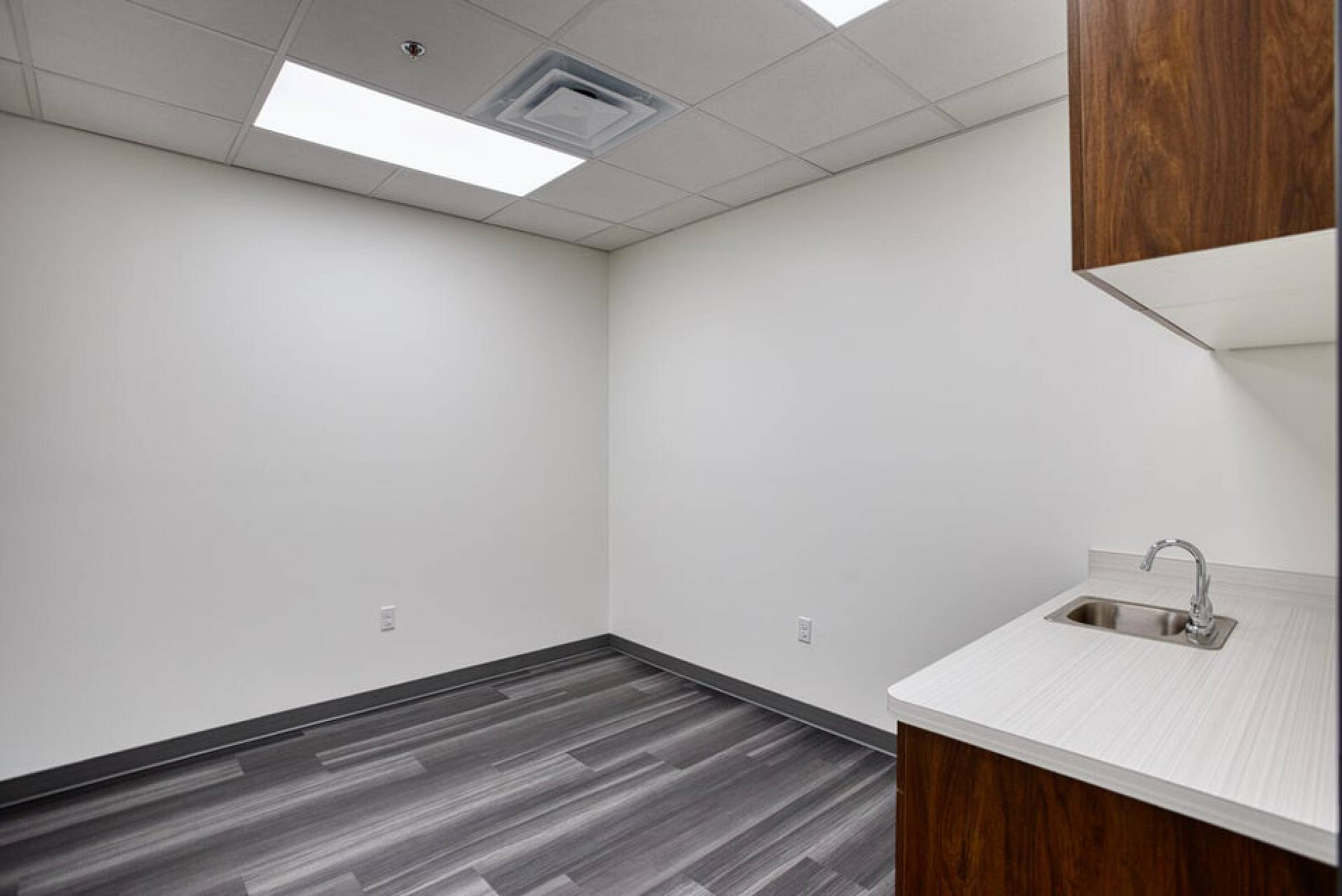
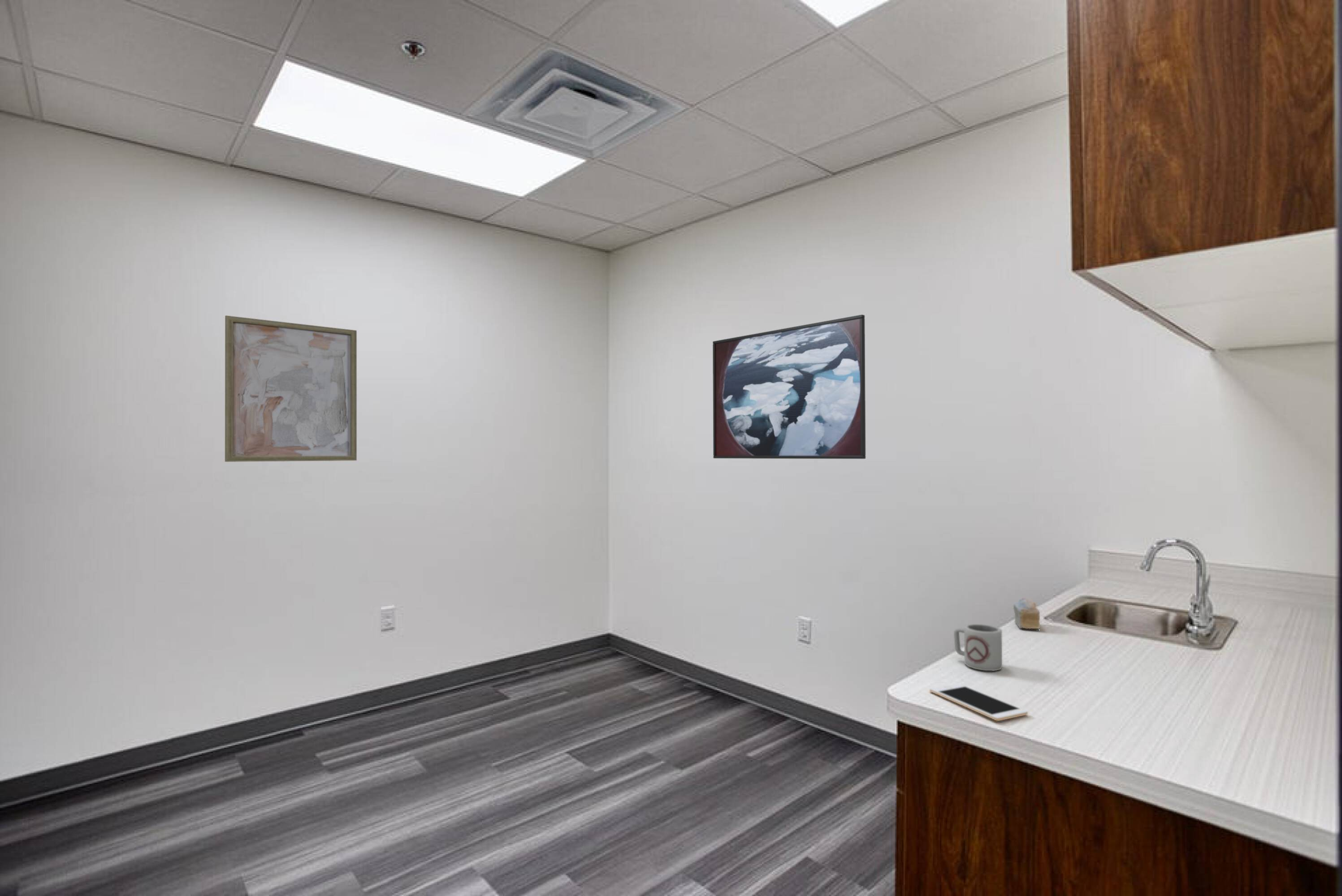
+ cake slice (1027, 613)
+ cup (977, 645)
+ cell phone (976, 701)
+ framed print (781, 394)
+ wall art (294, 392)
